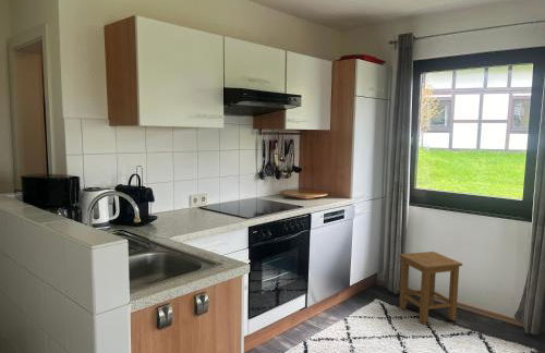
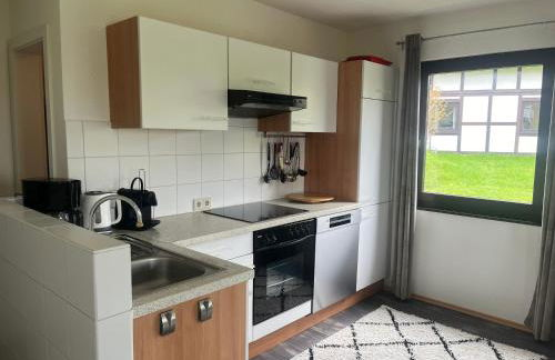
- stool (427, 287)
